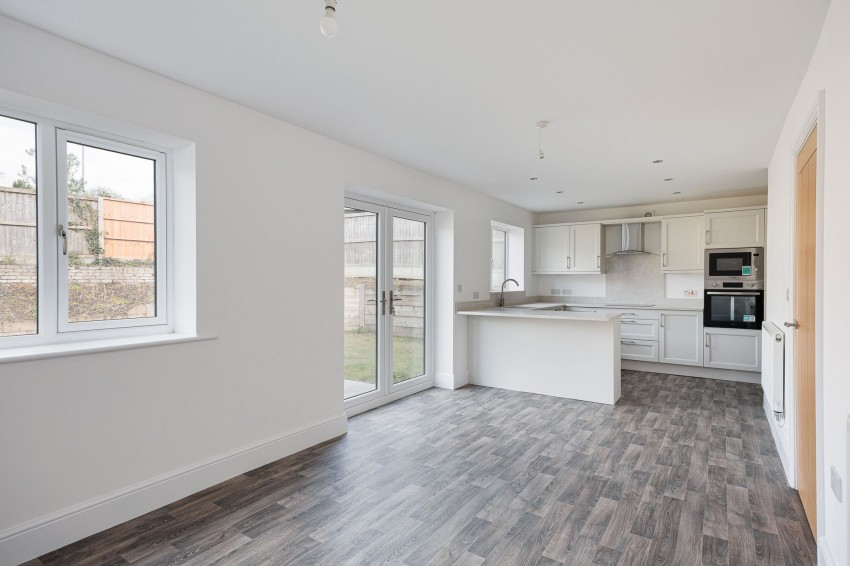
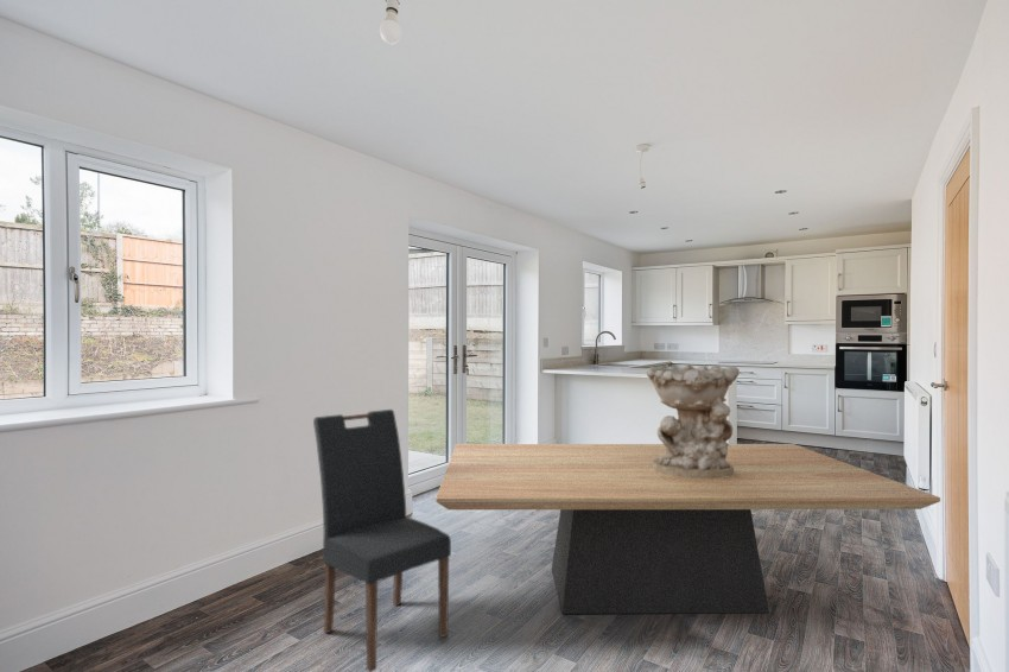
+ dining table (651, 527)
+ dining chair (380, 524)
+ decorative bowl (691, 417)
